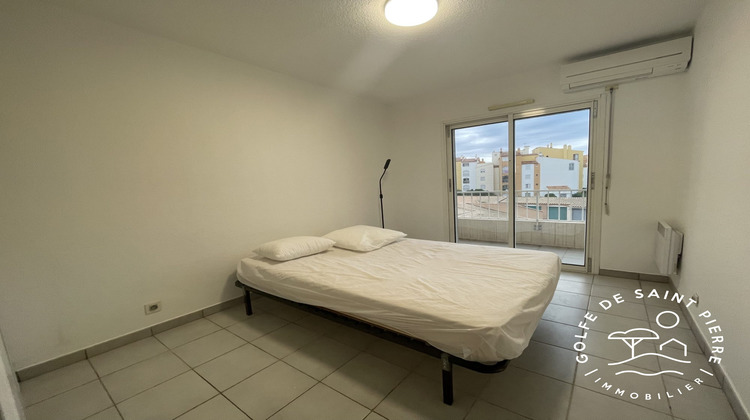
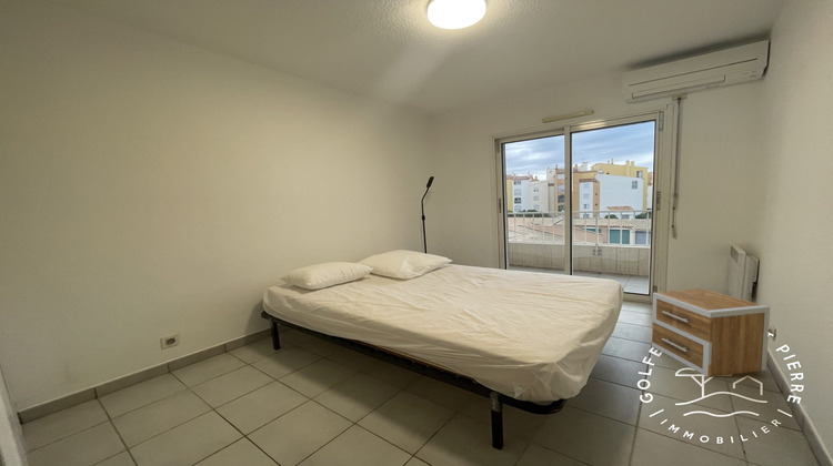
+ nightstand (704, 328)
